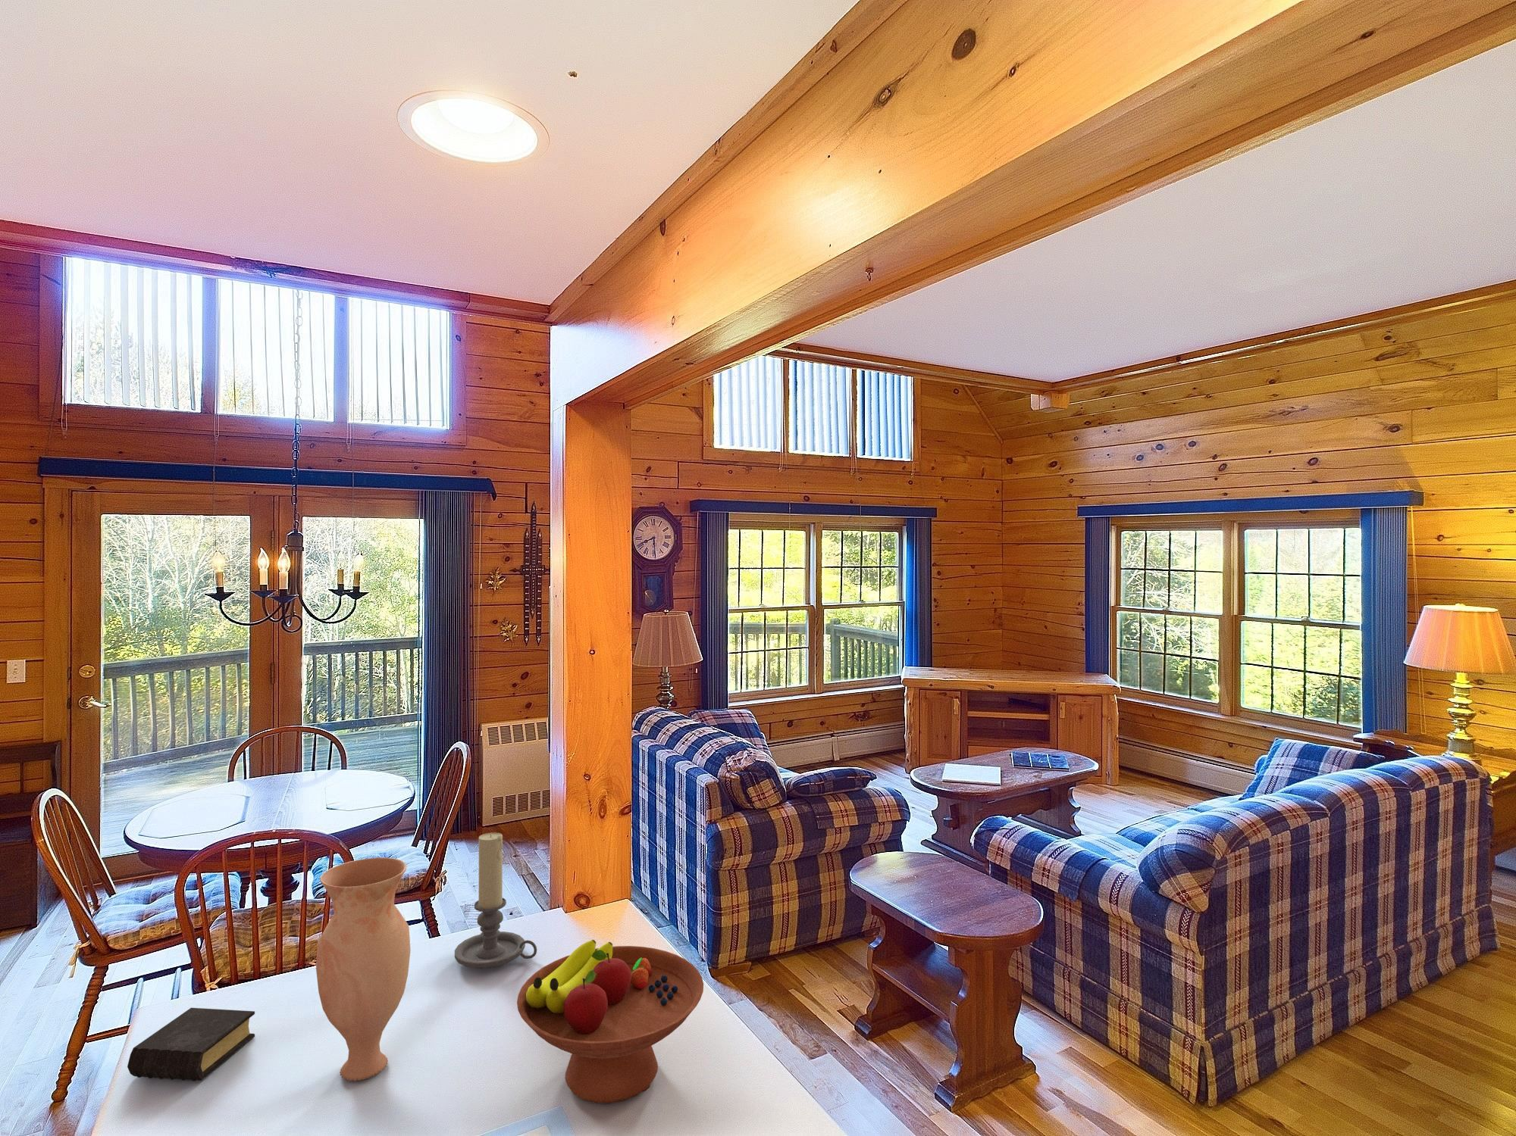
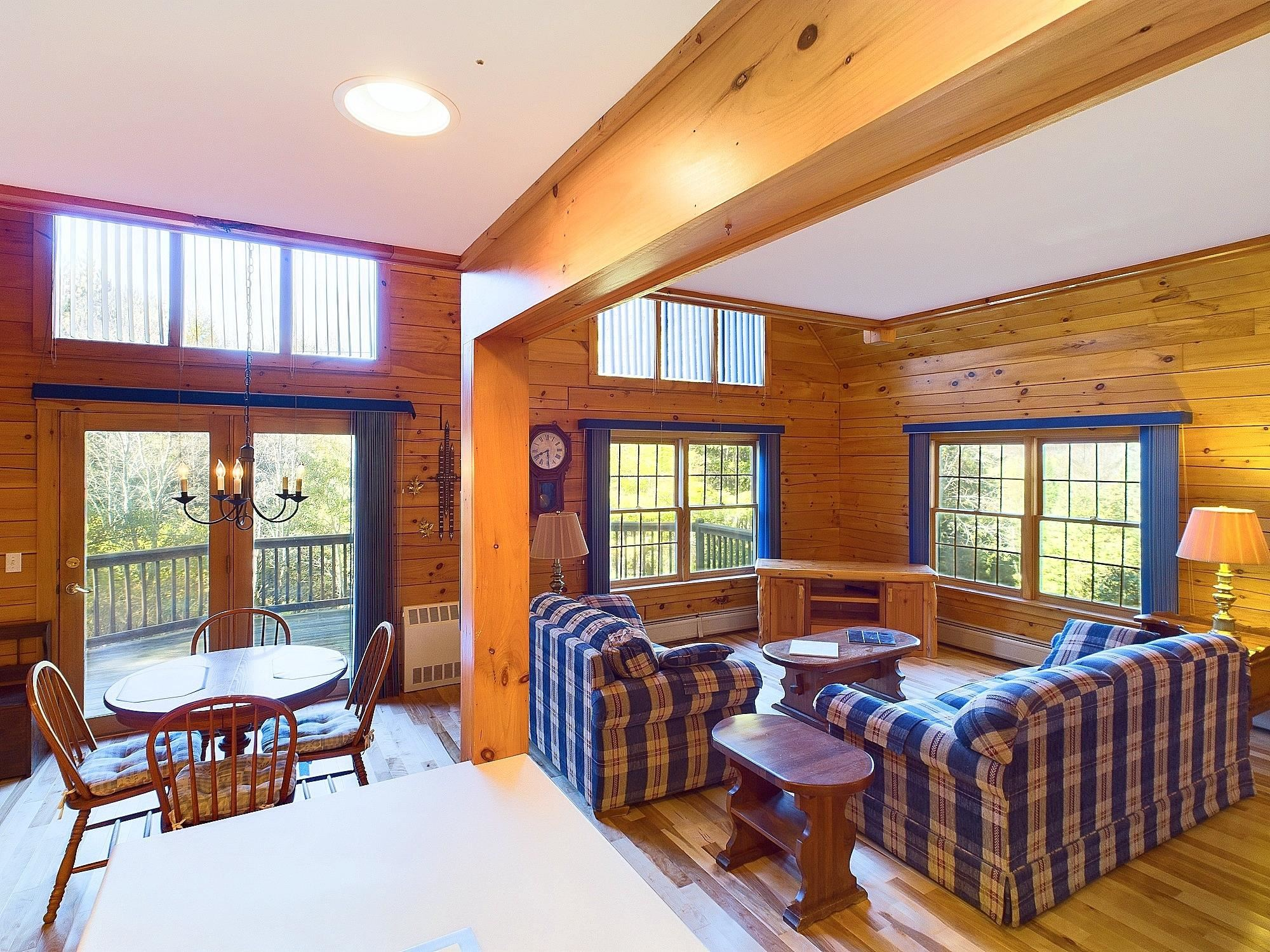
- candle holder (497, 895)
- fruit bowl (611, 1015)
- book (192, 1044)
- vase (364, 970)
